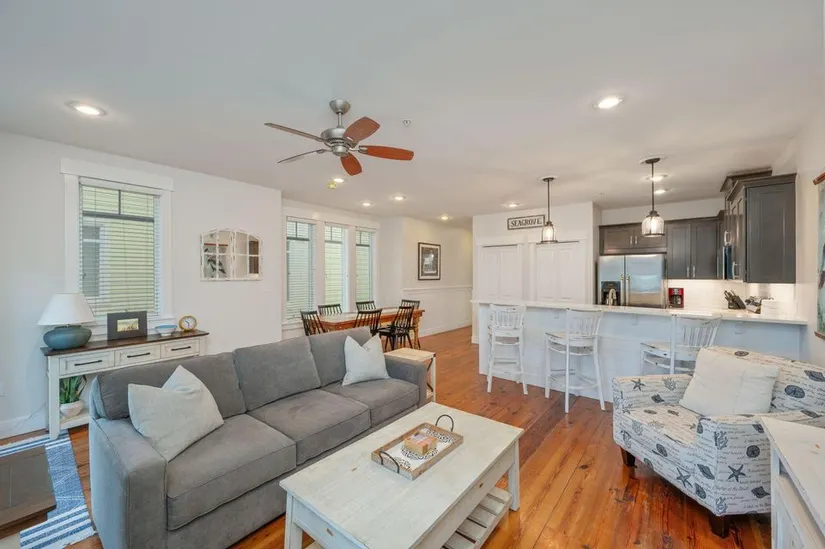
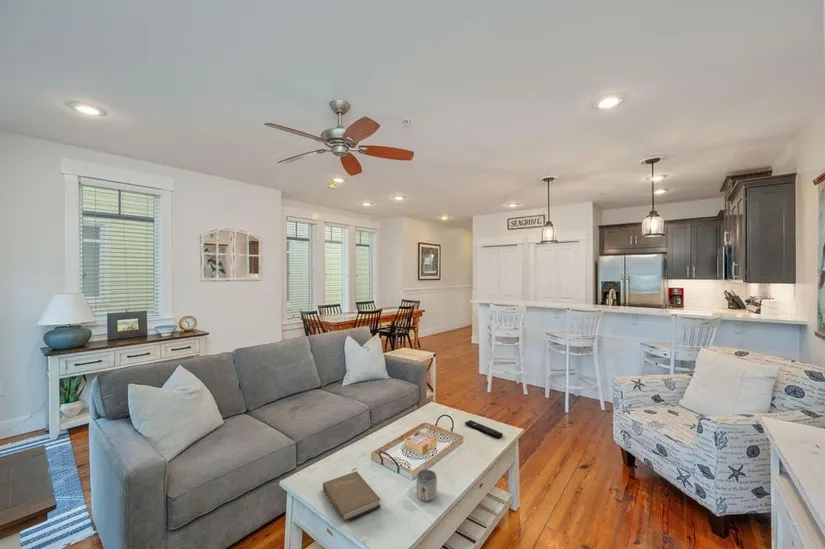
+ remote control (483, 428)
+ mug (424, 483)
+ book (350, 494)
